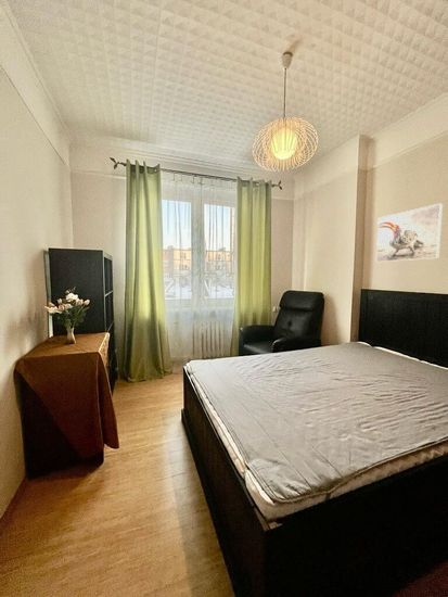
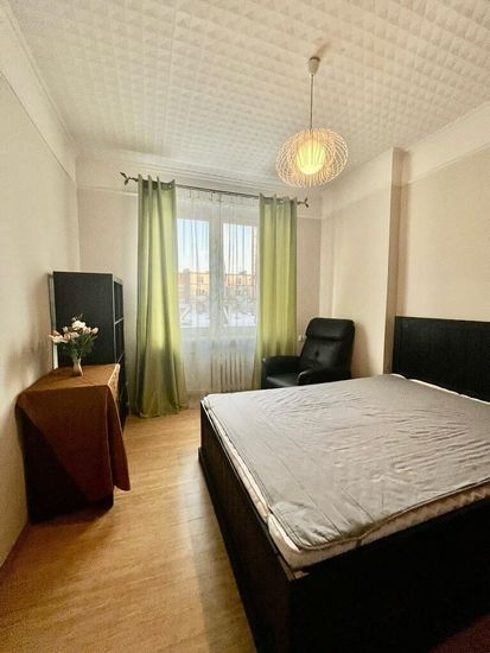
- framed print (406, 236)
